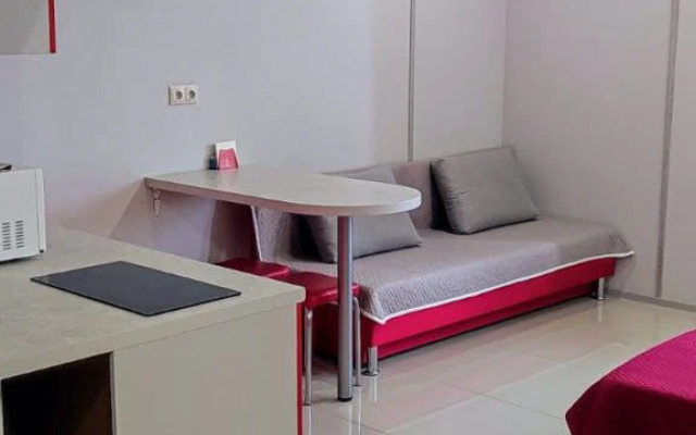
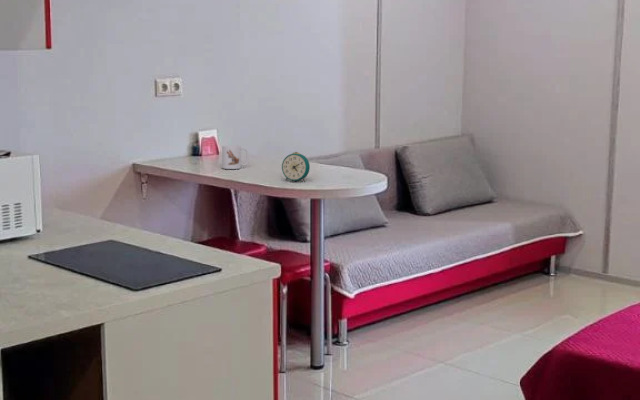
+ mug (235, 156)
+ alarm clock (296, 166)
